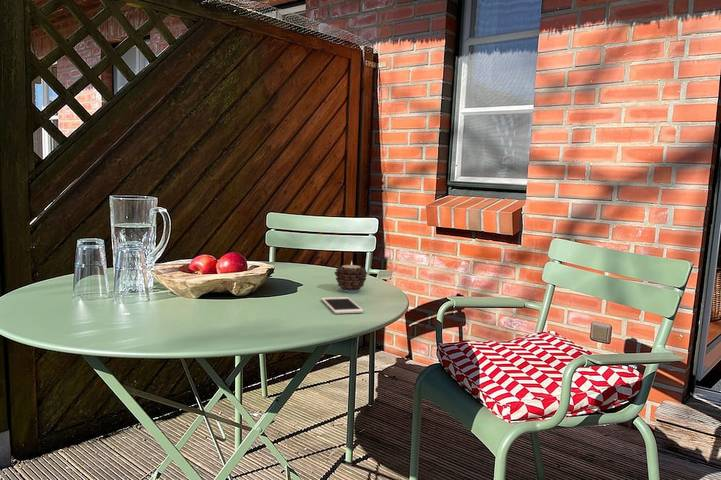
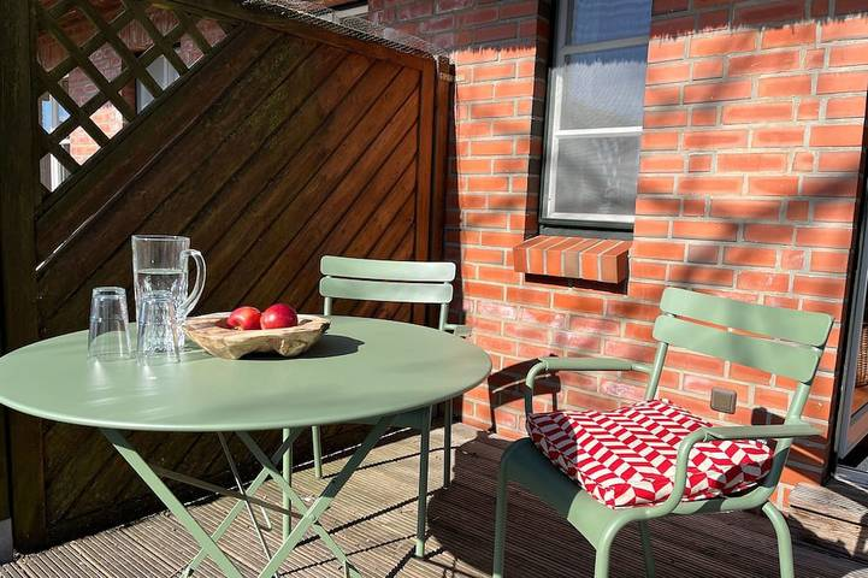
- candle (350, 276)
- cell phone (341, 304)
